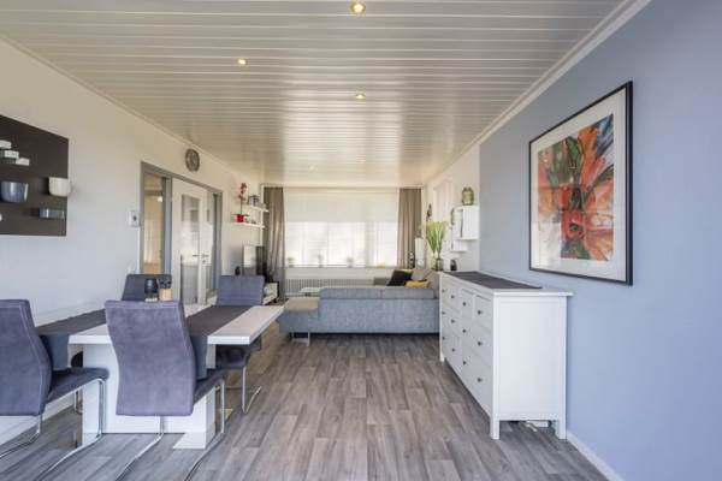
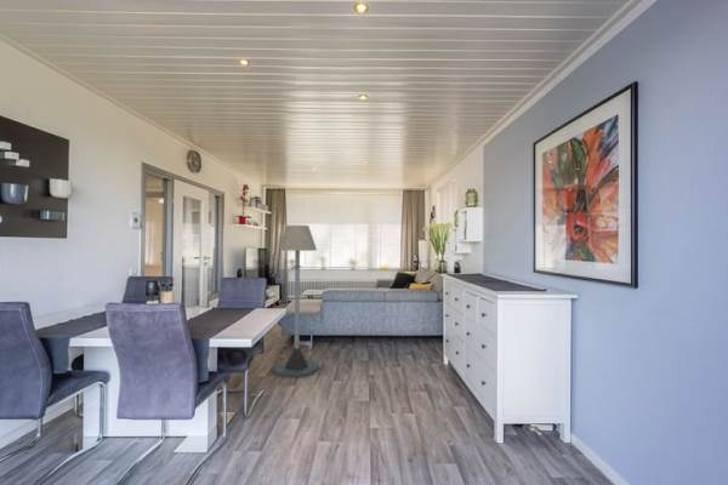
+ floor lamp (296, 297)
